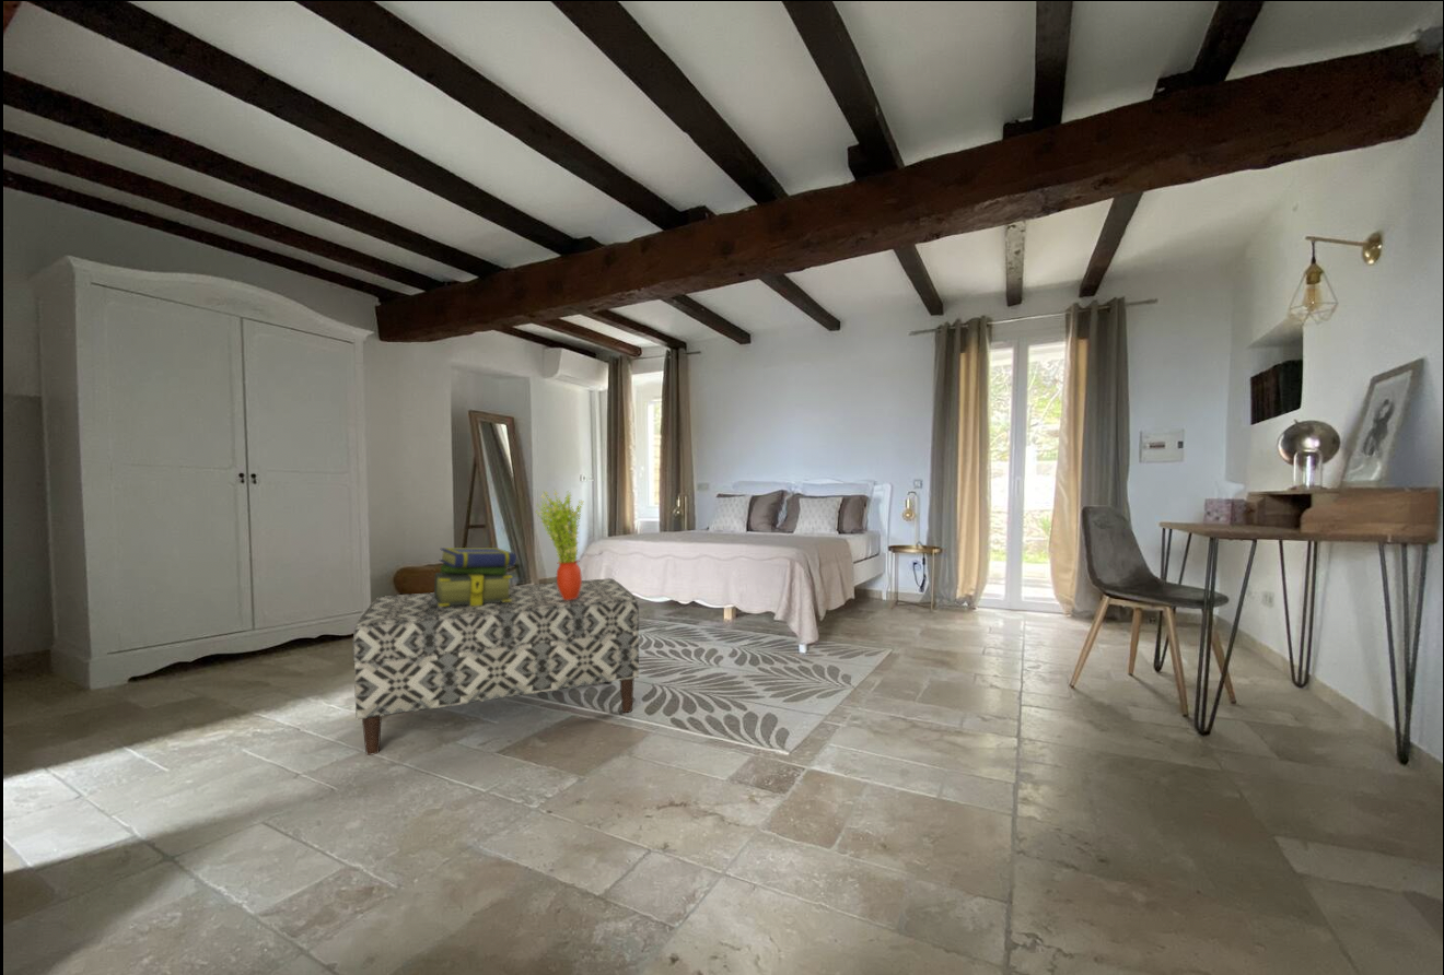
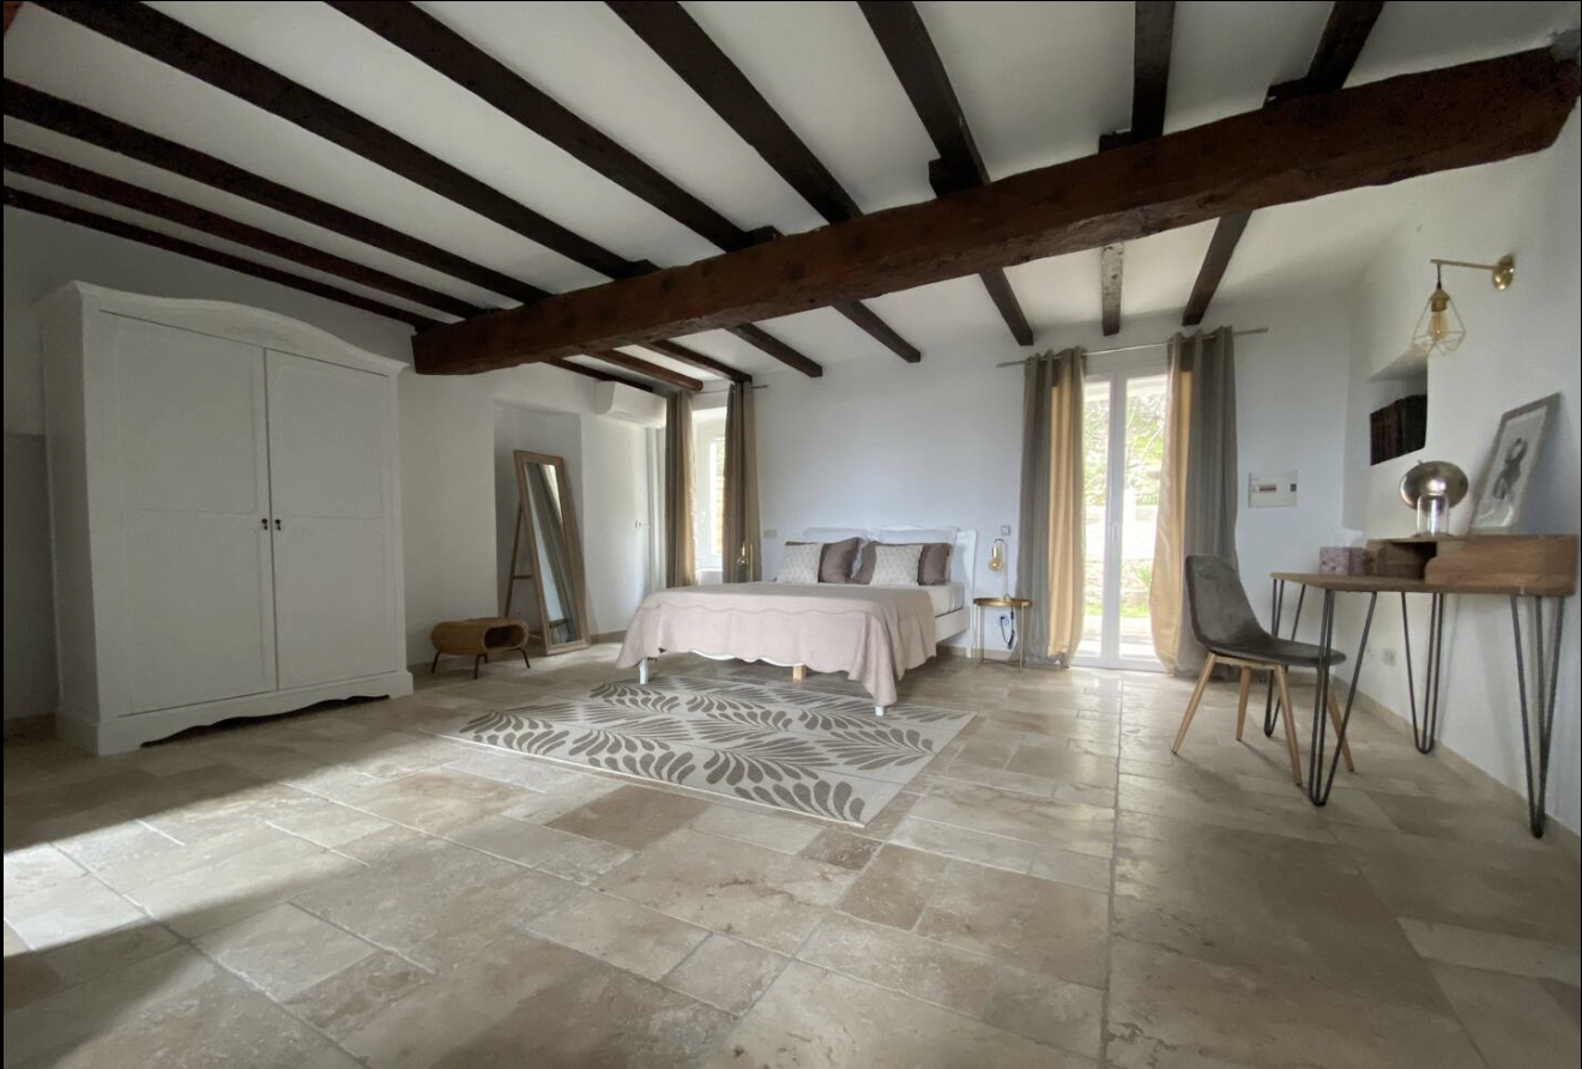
- bench (506, 654)
- potted plant (563, 544)
- stack of books (475, 573)
